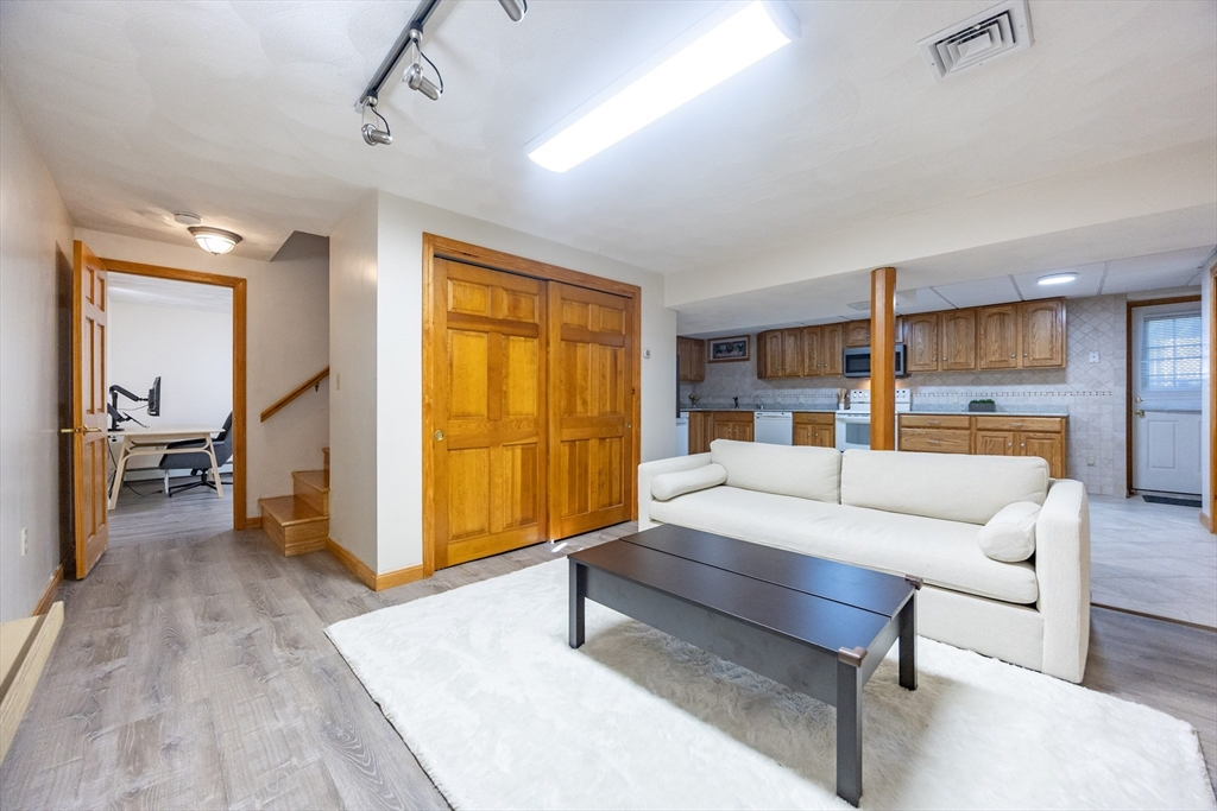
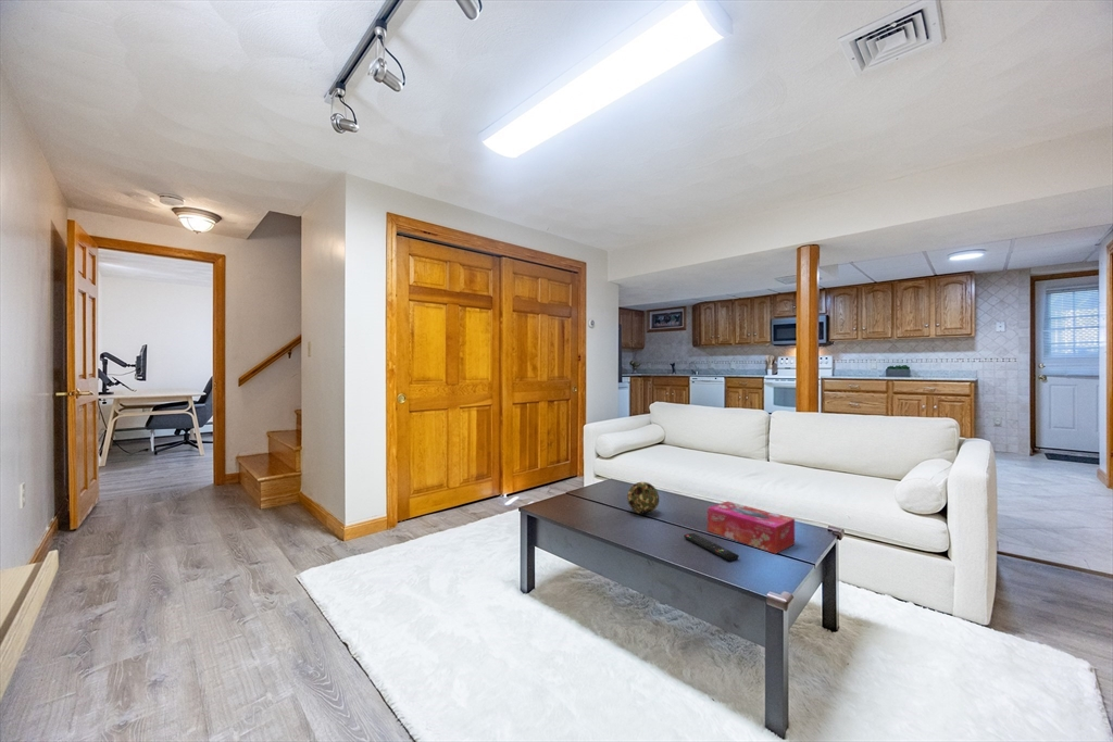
+ decorative ball (642, 498)
+ tissue box (749, 525)
+ remote control (709, 545)
